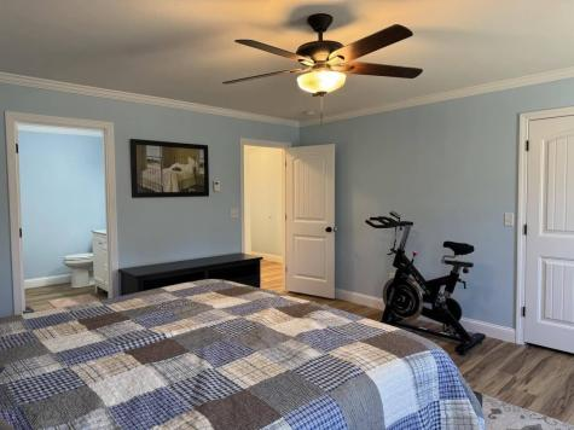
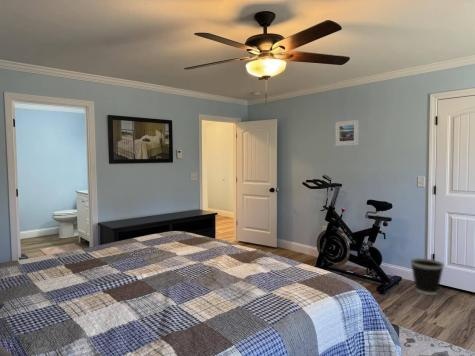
+ wastebasket (426, 276)
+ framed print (346, 133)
